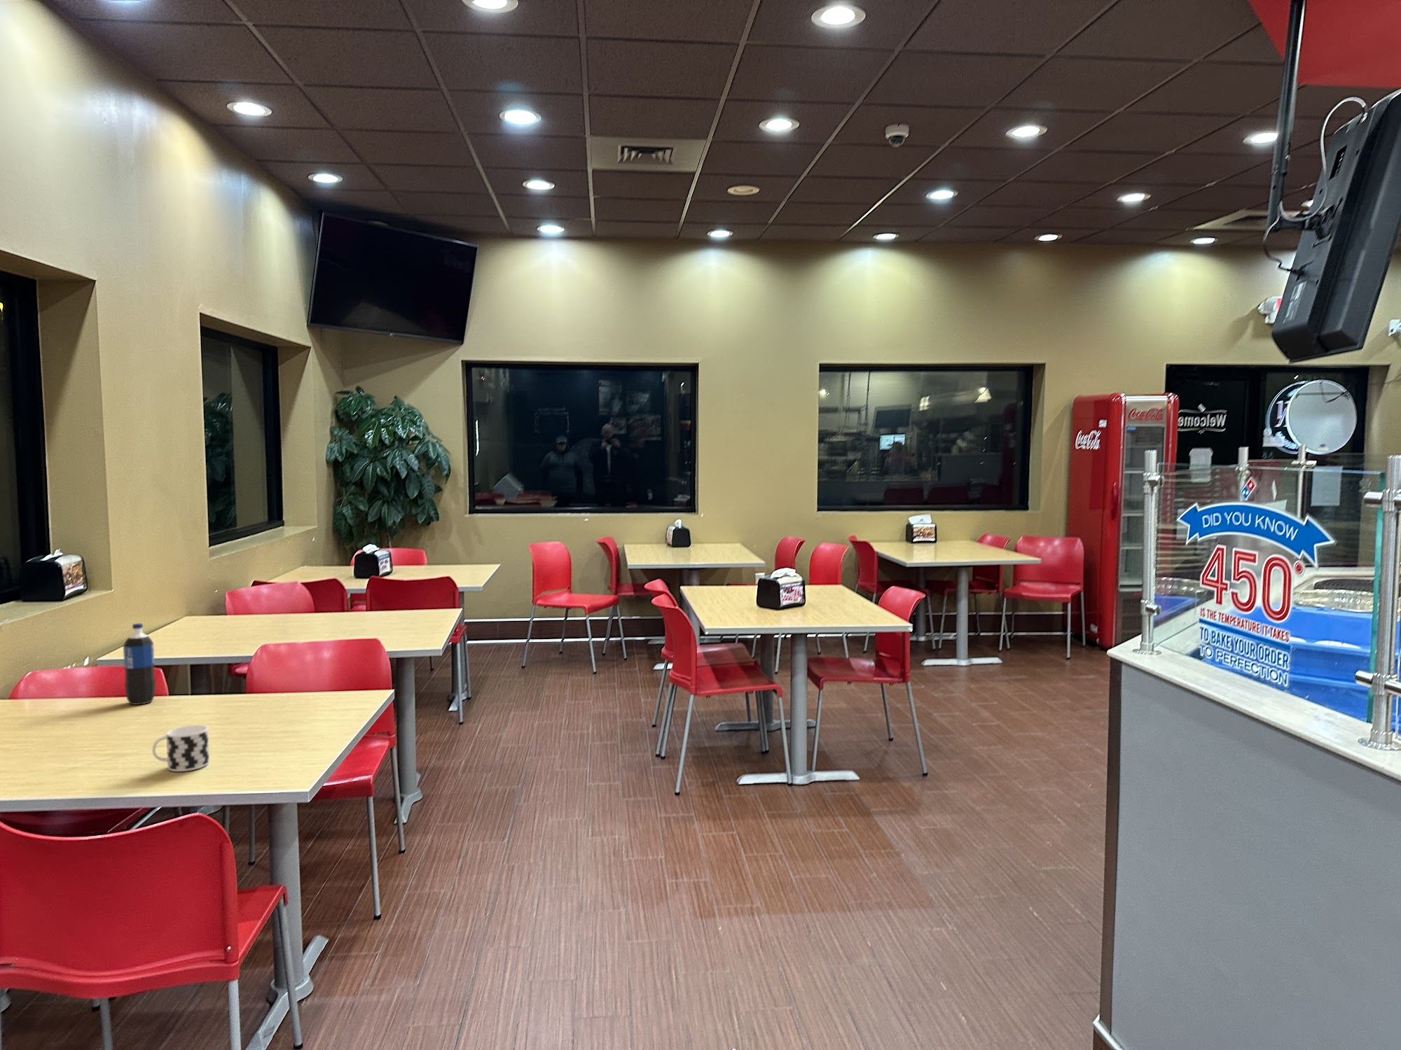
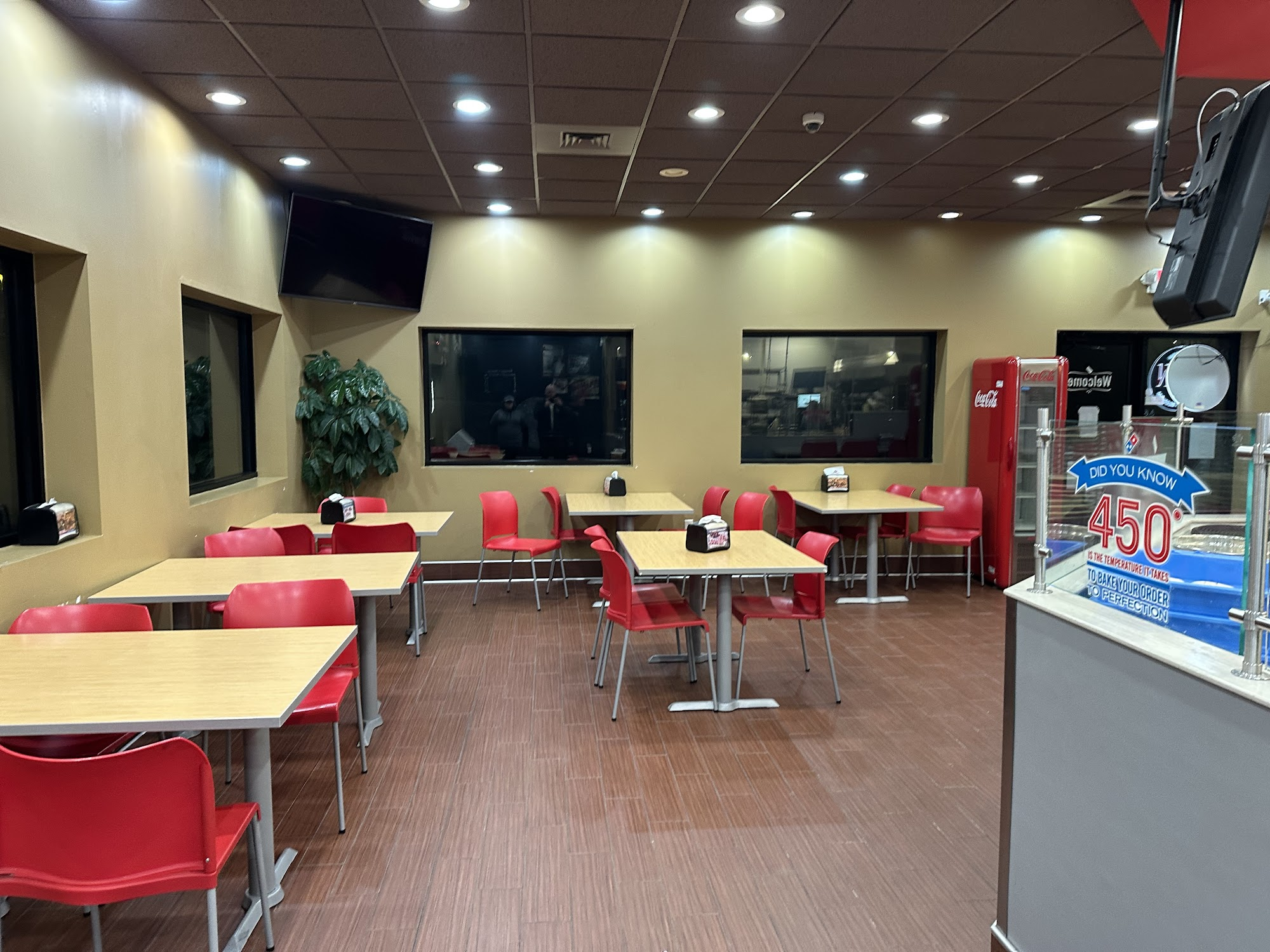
- cup (181, 749)
- pop (139, 663)
